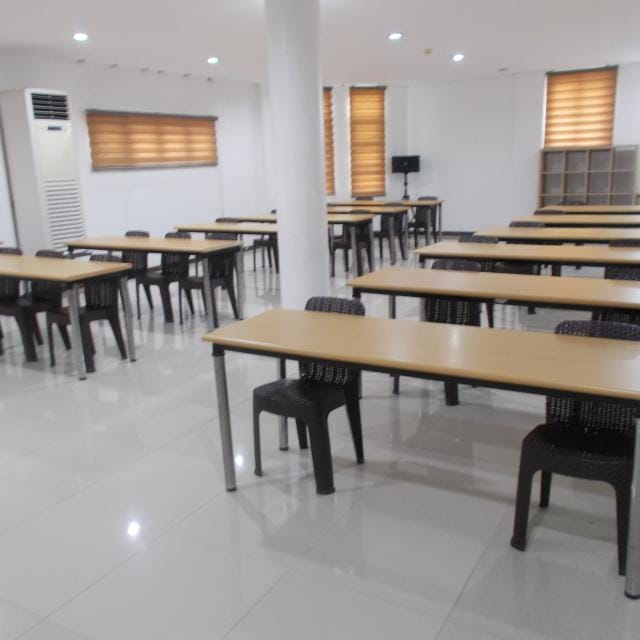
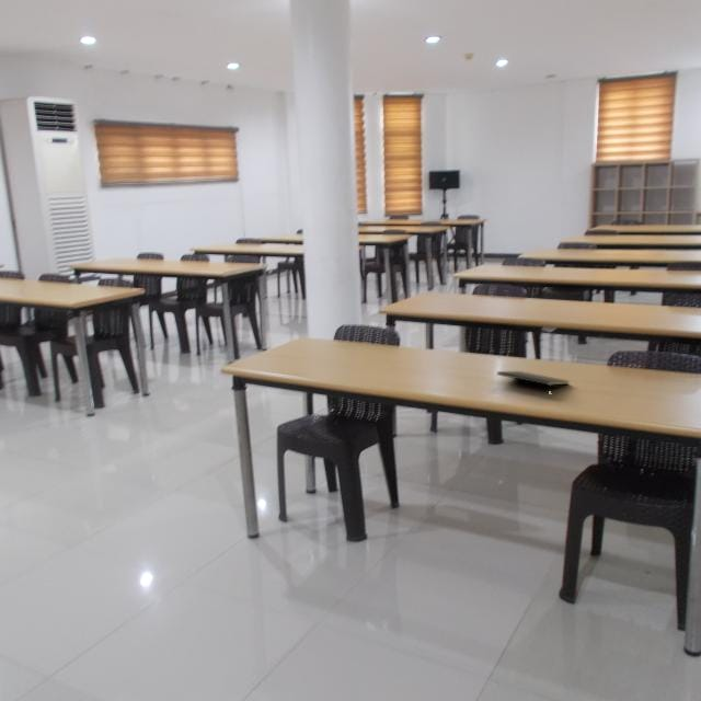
+ notepad (532, 377)
